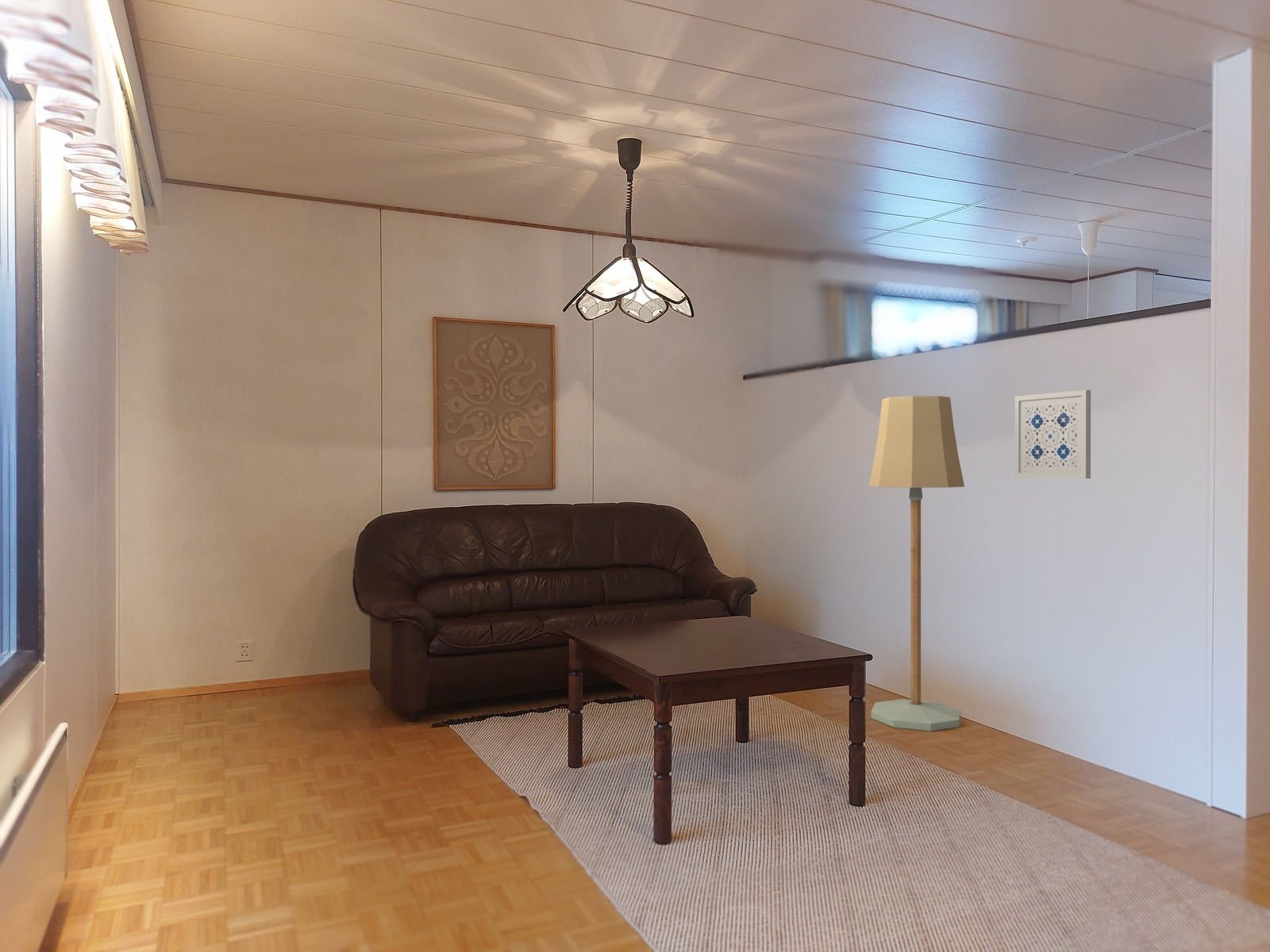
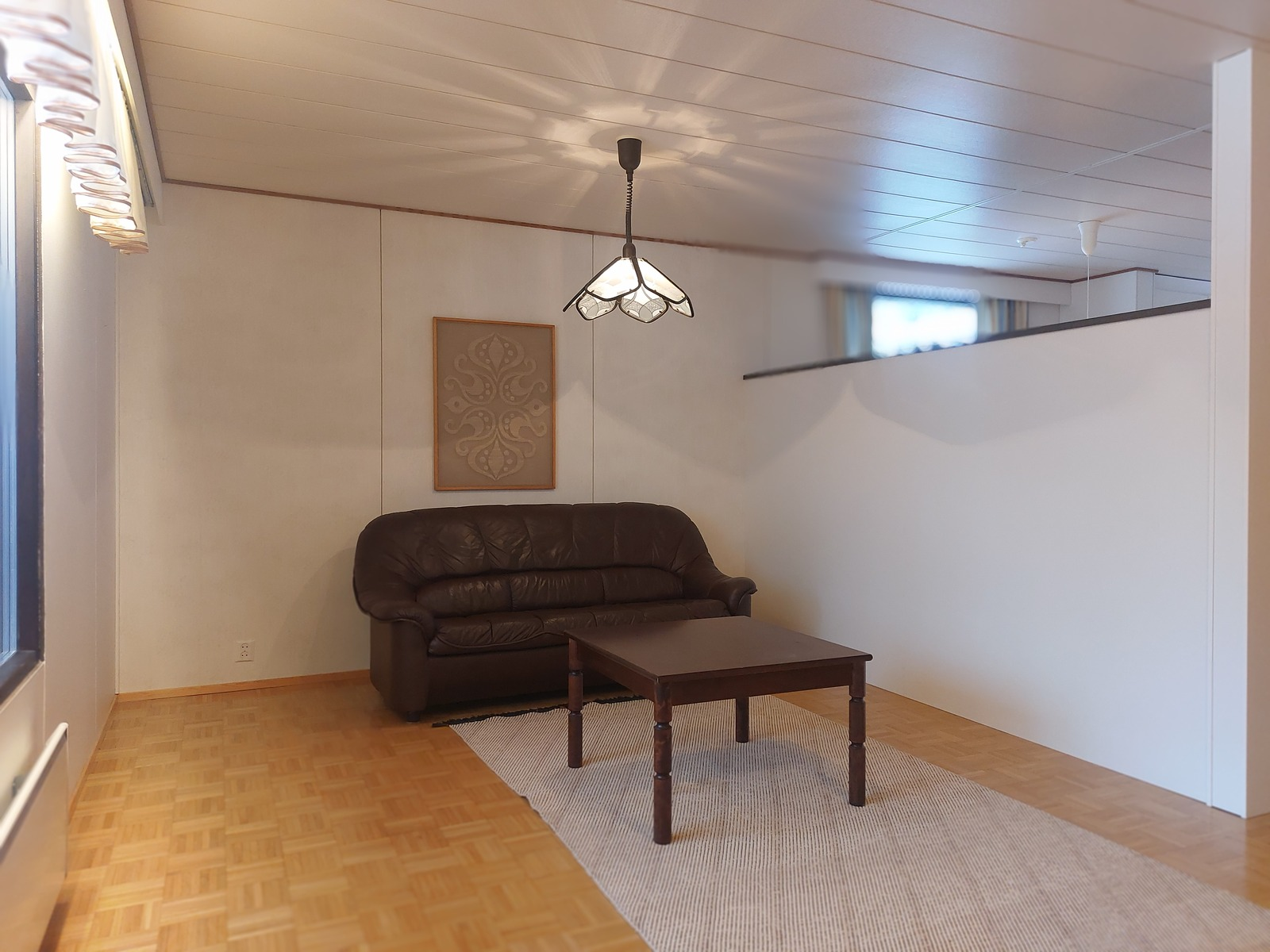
- floor lamp (915, 558)
- wall art (1051, 436)
